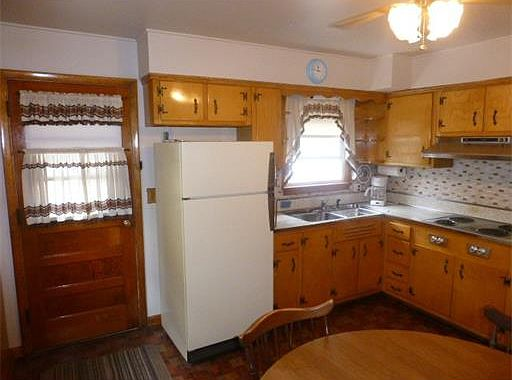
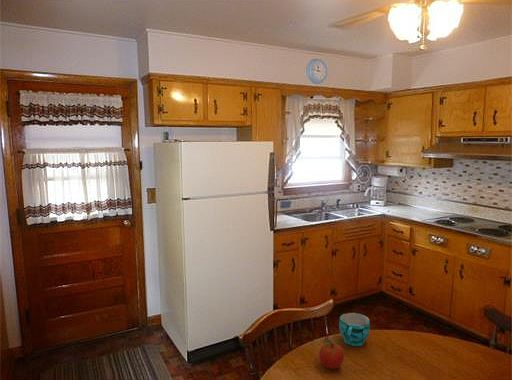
+ fruit (331, 353)
+ cup (354, 330)
